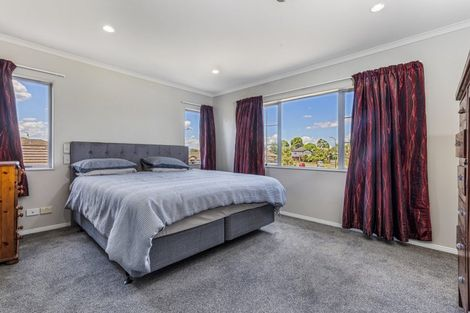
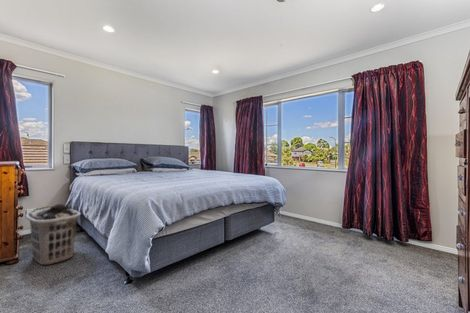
+ clothes hamper (53, 230)
